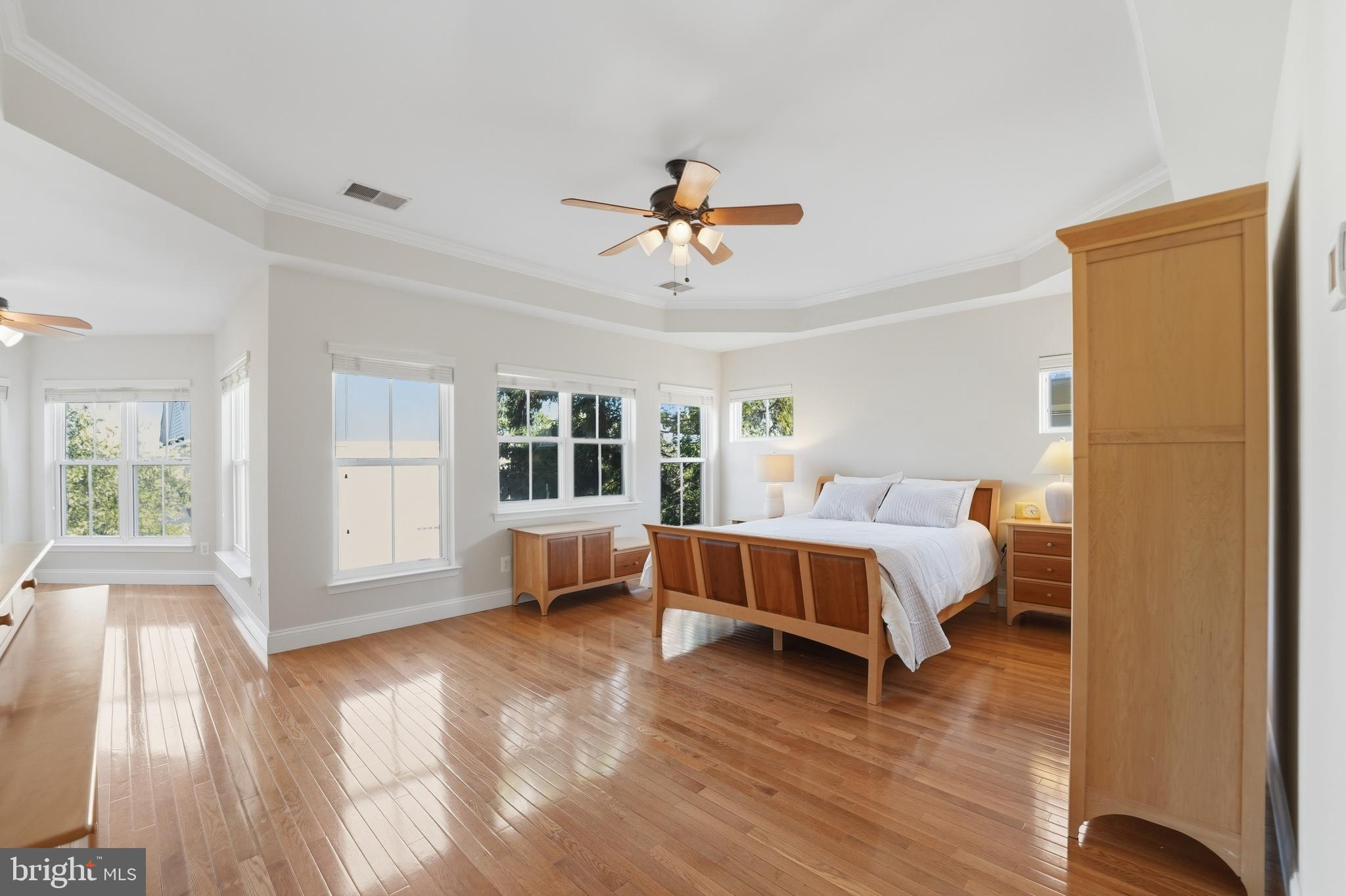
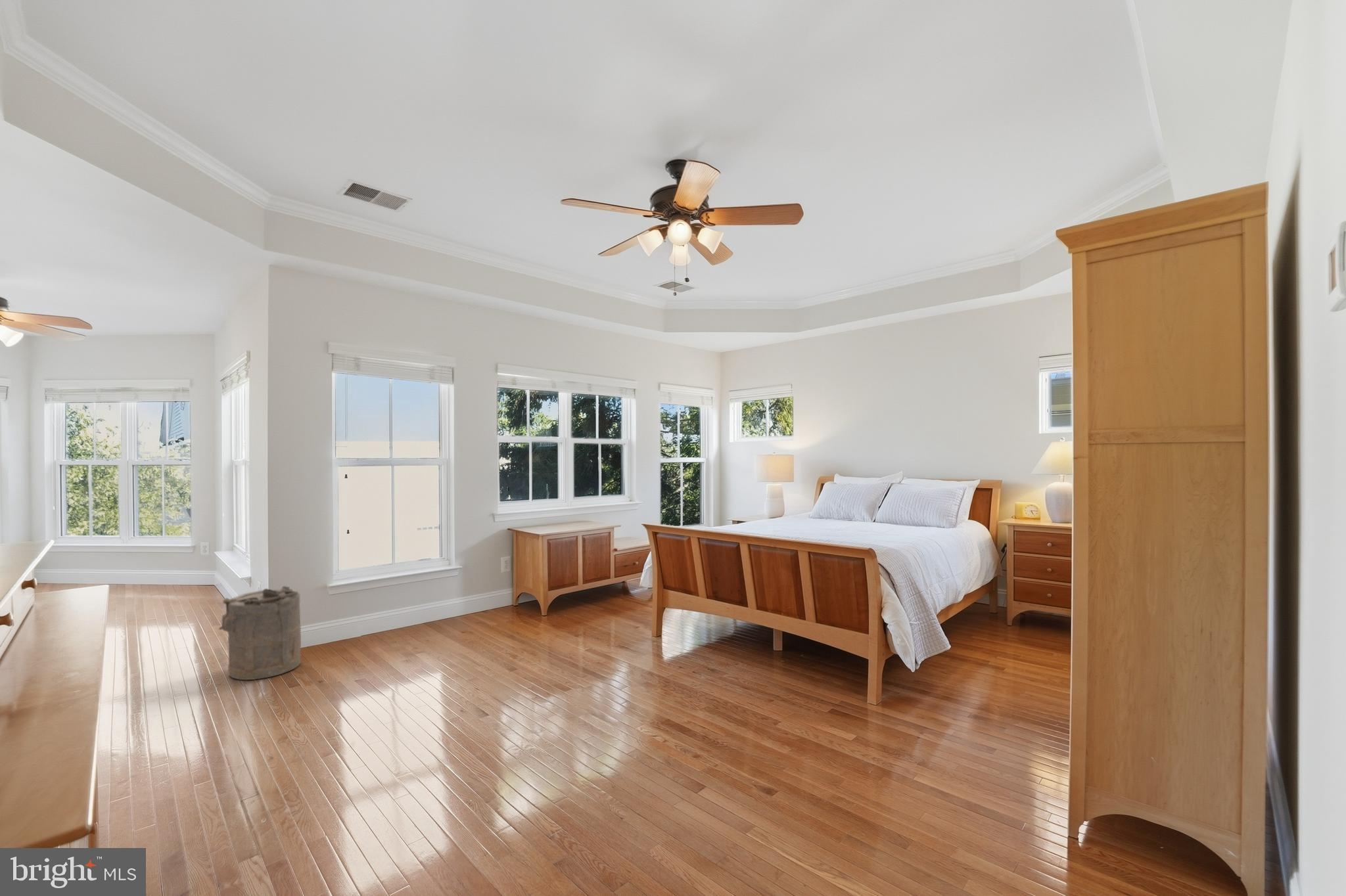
+ laundry hamper (261, 629)
